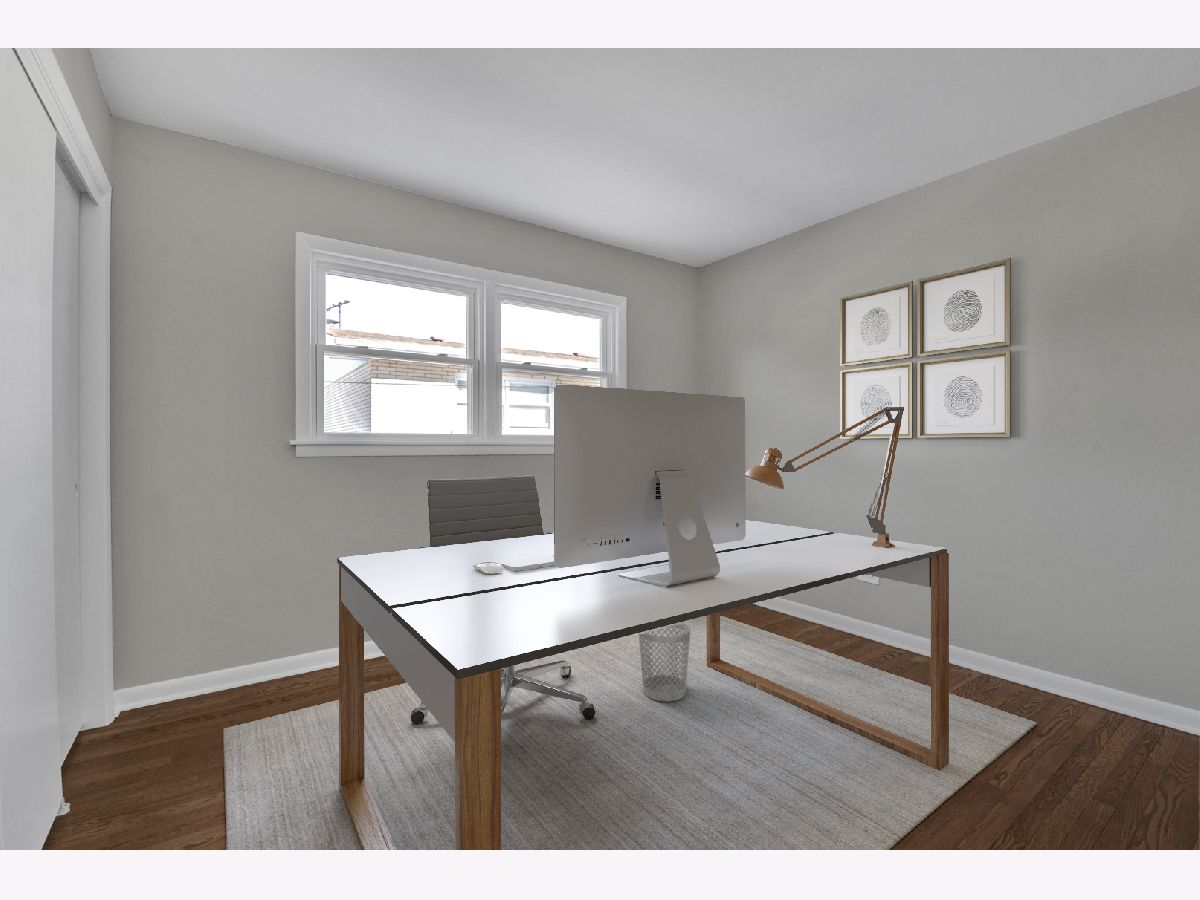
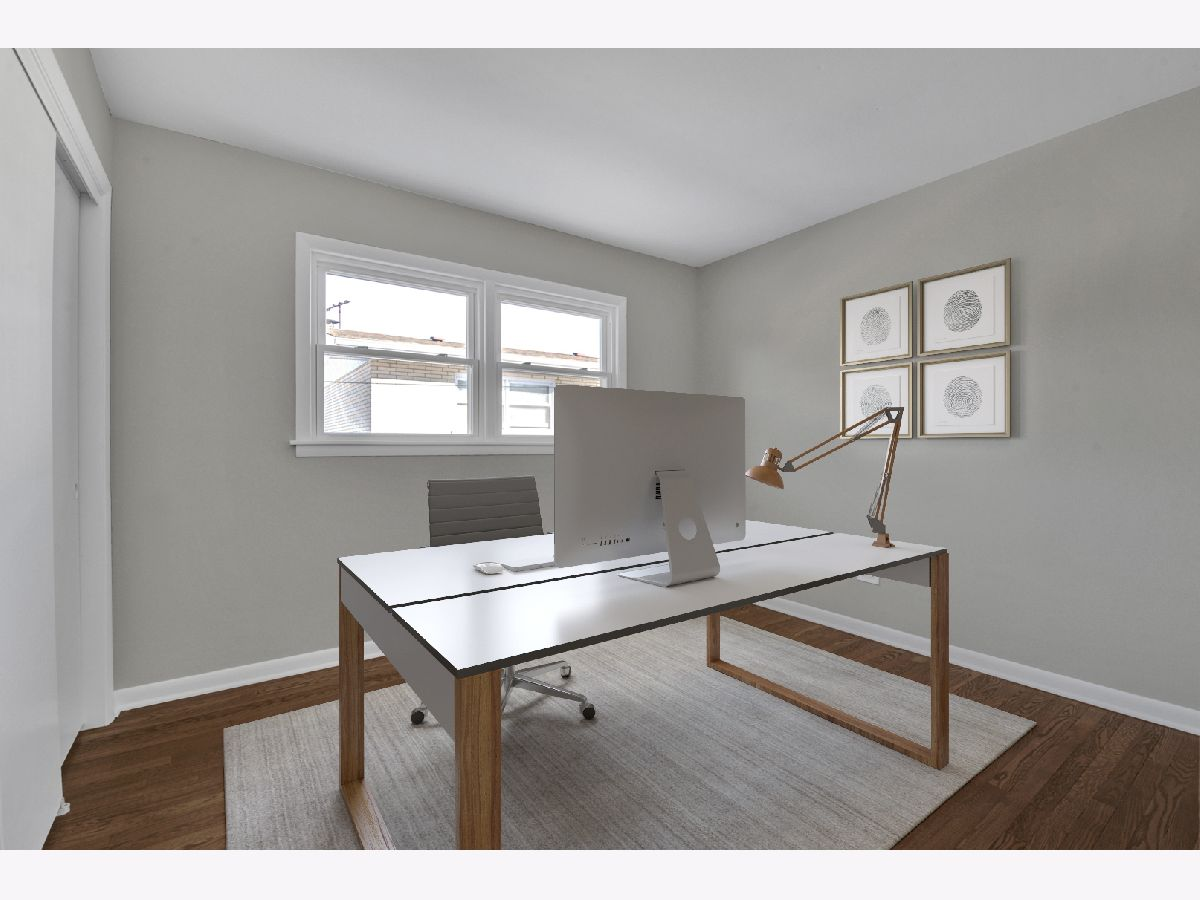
- wastebasket (664, 660)
